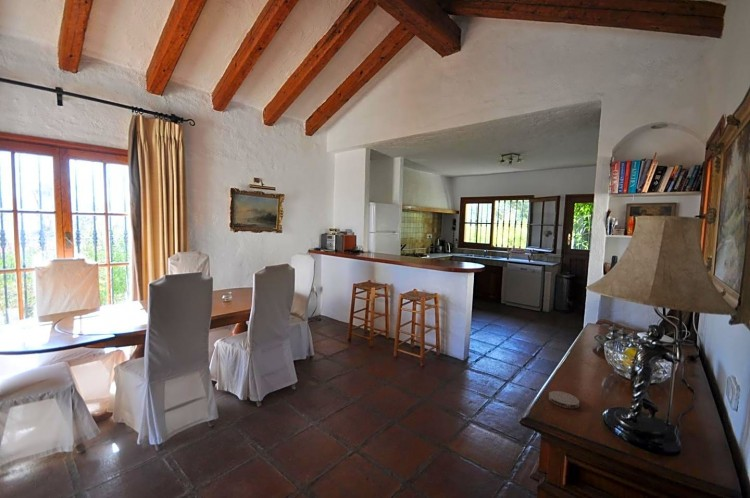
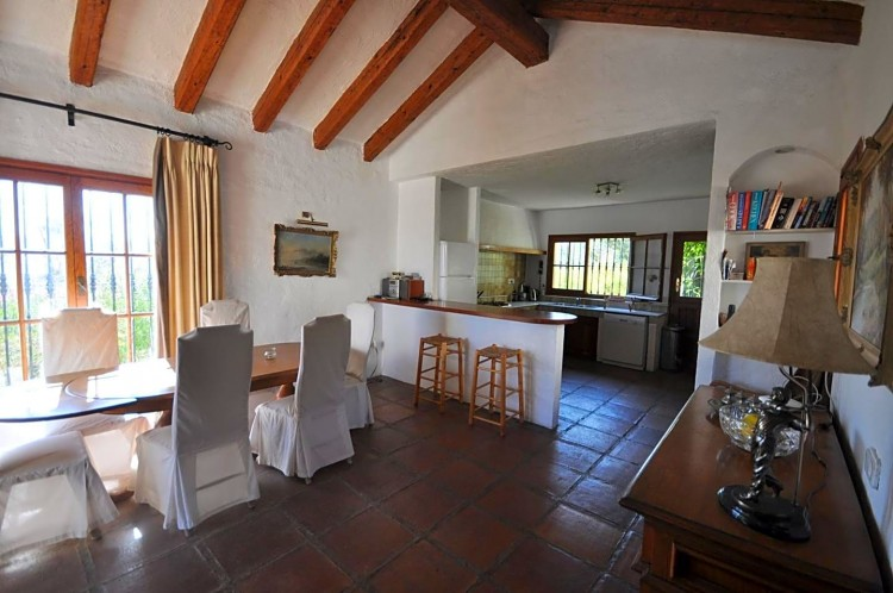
- coaster (563, 399)
